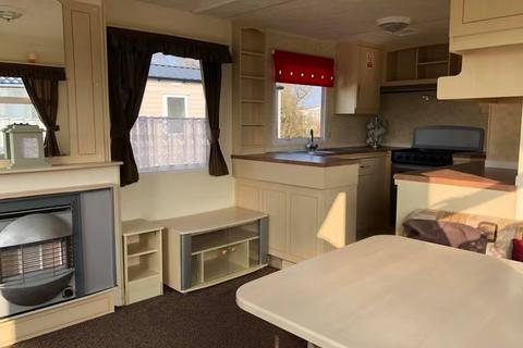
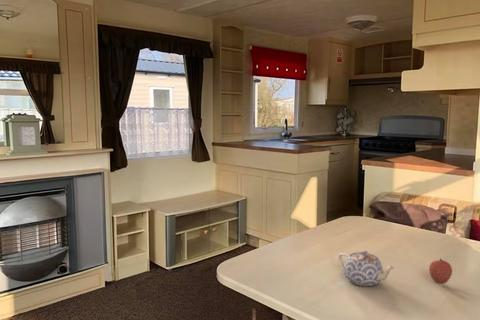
+ fruit (440, 271)
+ teapot (365, 266)
